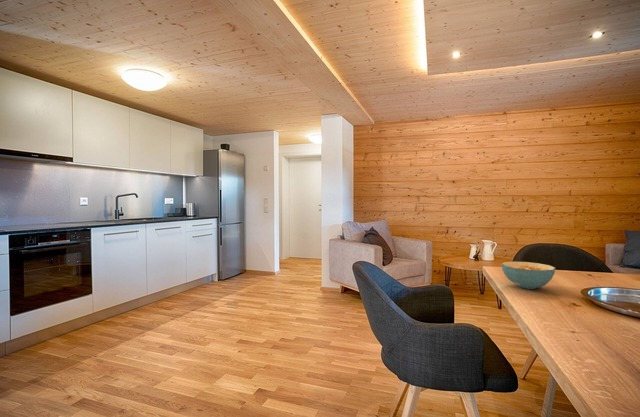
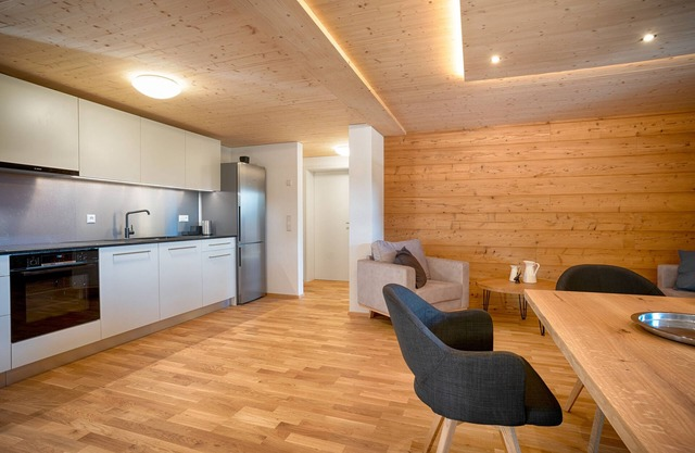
- cereal bowl (527, 276)
